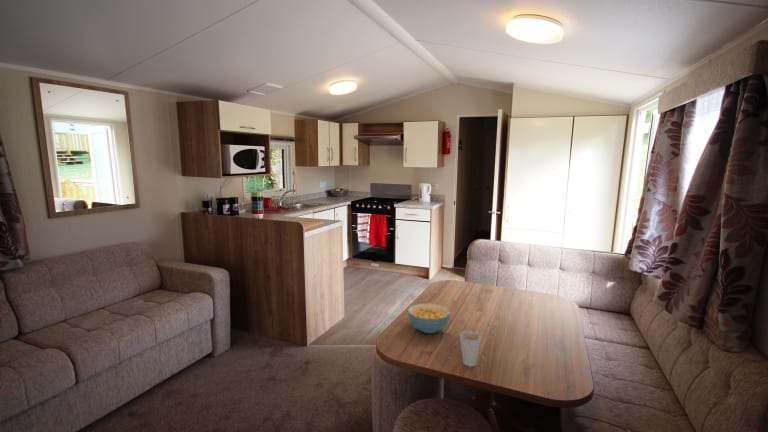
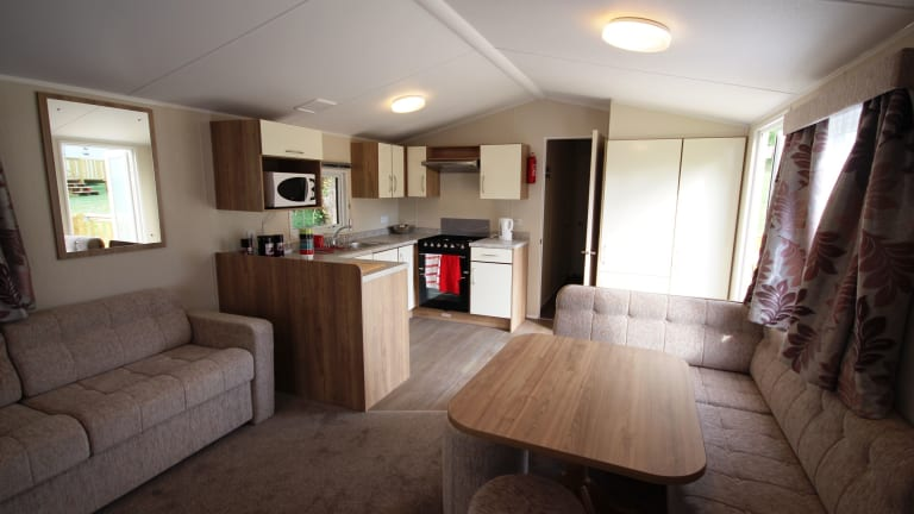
- cereal bowl (428, 320)
- cup (469, 346)
